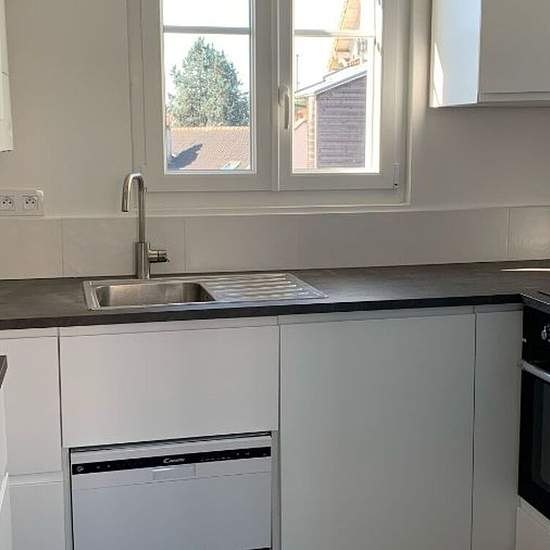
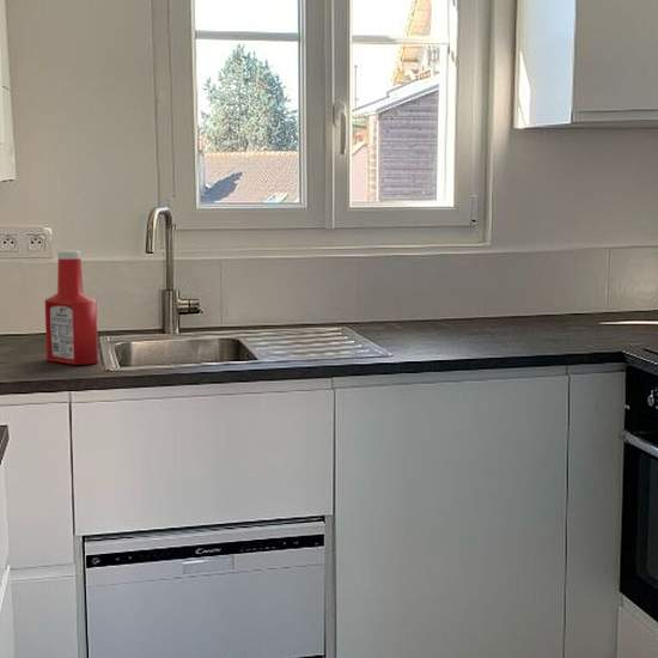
+ soap bottle (71, 306)
